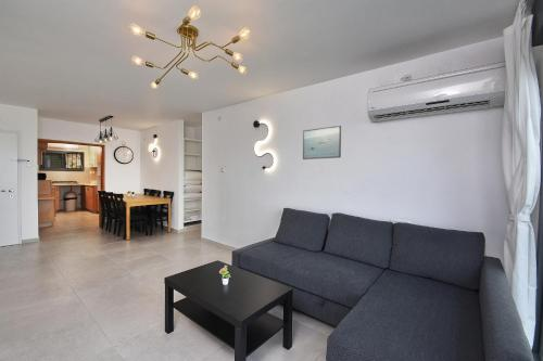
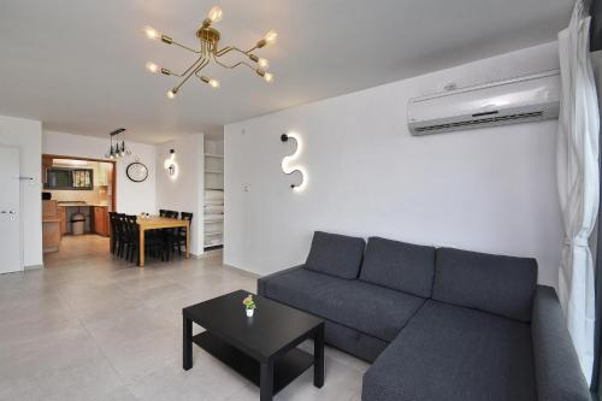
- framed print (320, 143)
